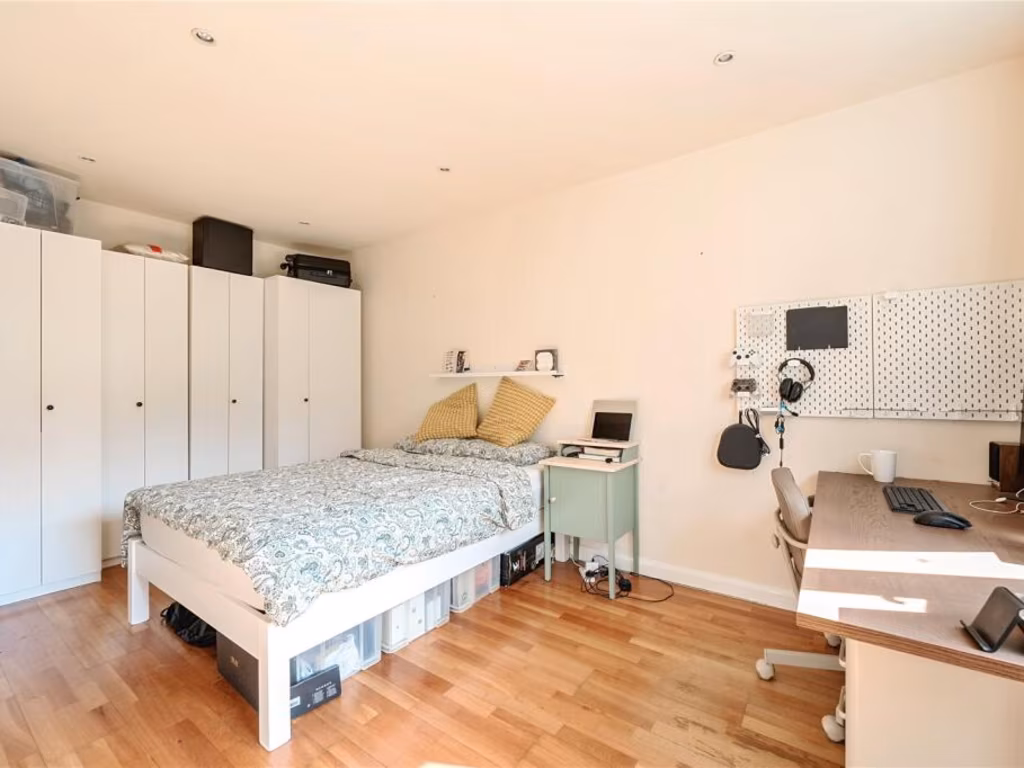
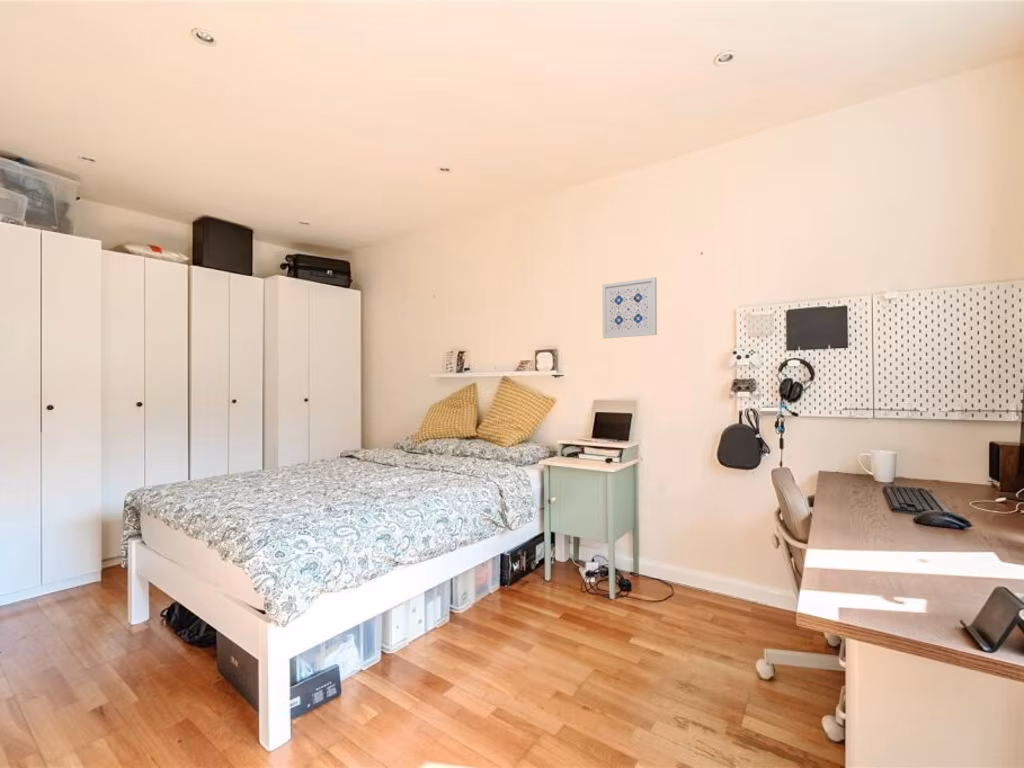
+ wall art (628, 308)
